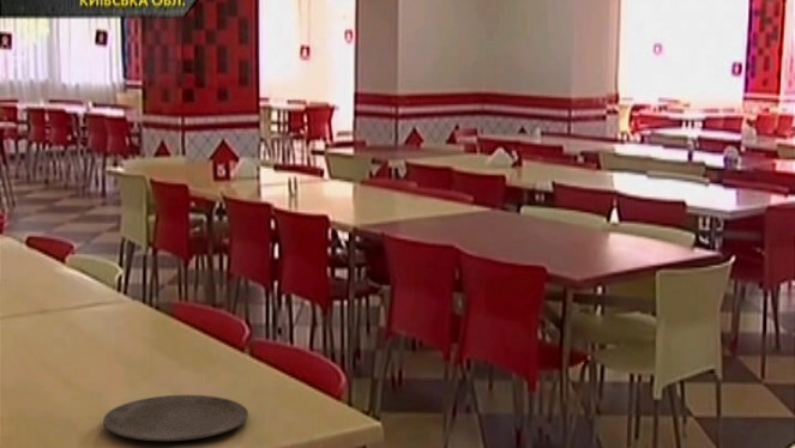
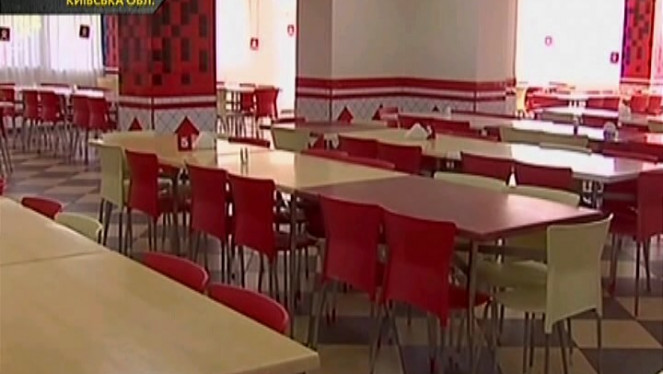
- plate (176, 418)
